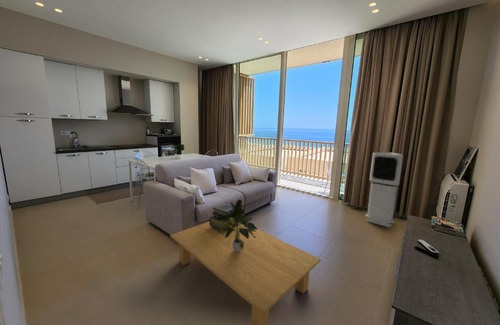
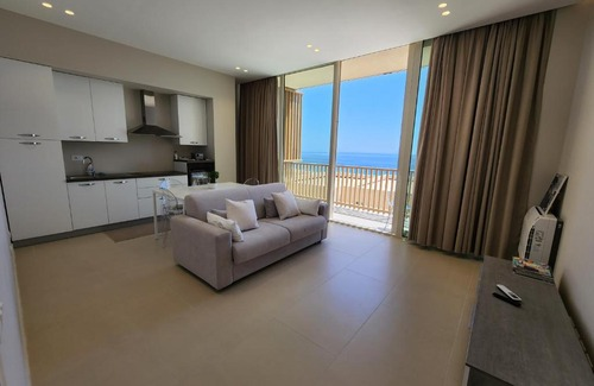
- potted plant (239, 227)
- stack of books (225, 215)
- air purifier (384, 187)
- coffee table (238, 260)
